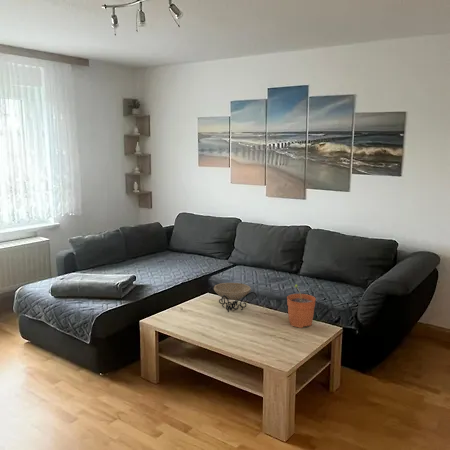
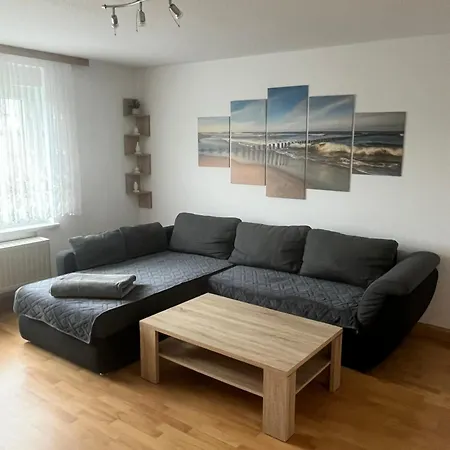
- decorative bowl (232, 298)
- plant pot (301, 304)
